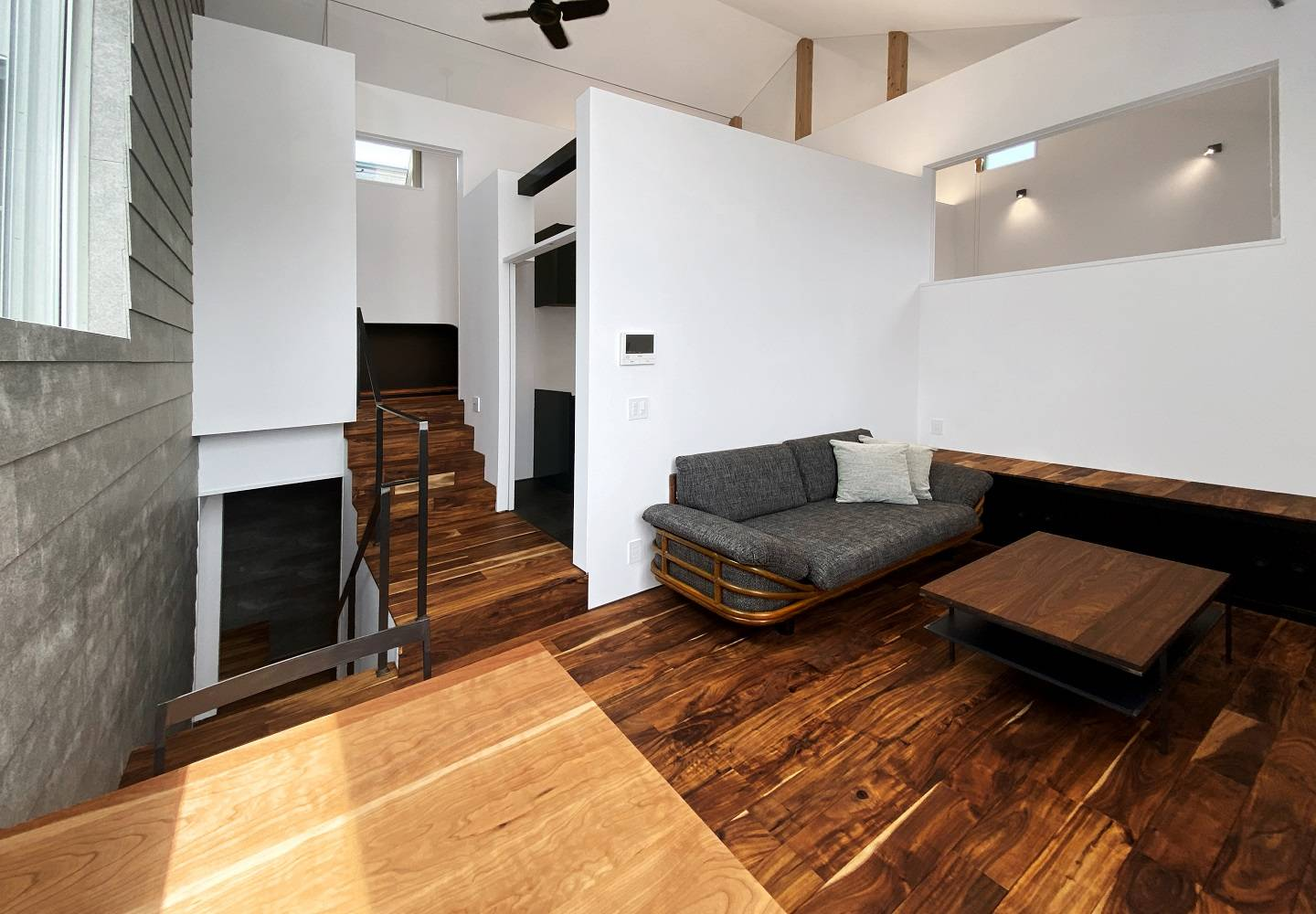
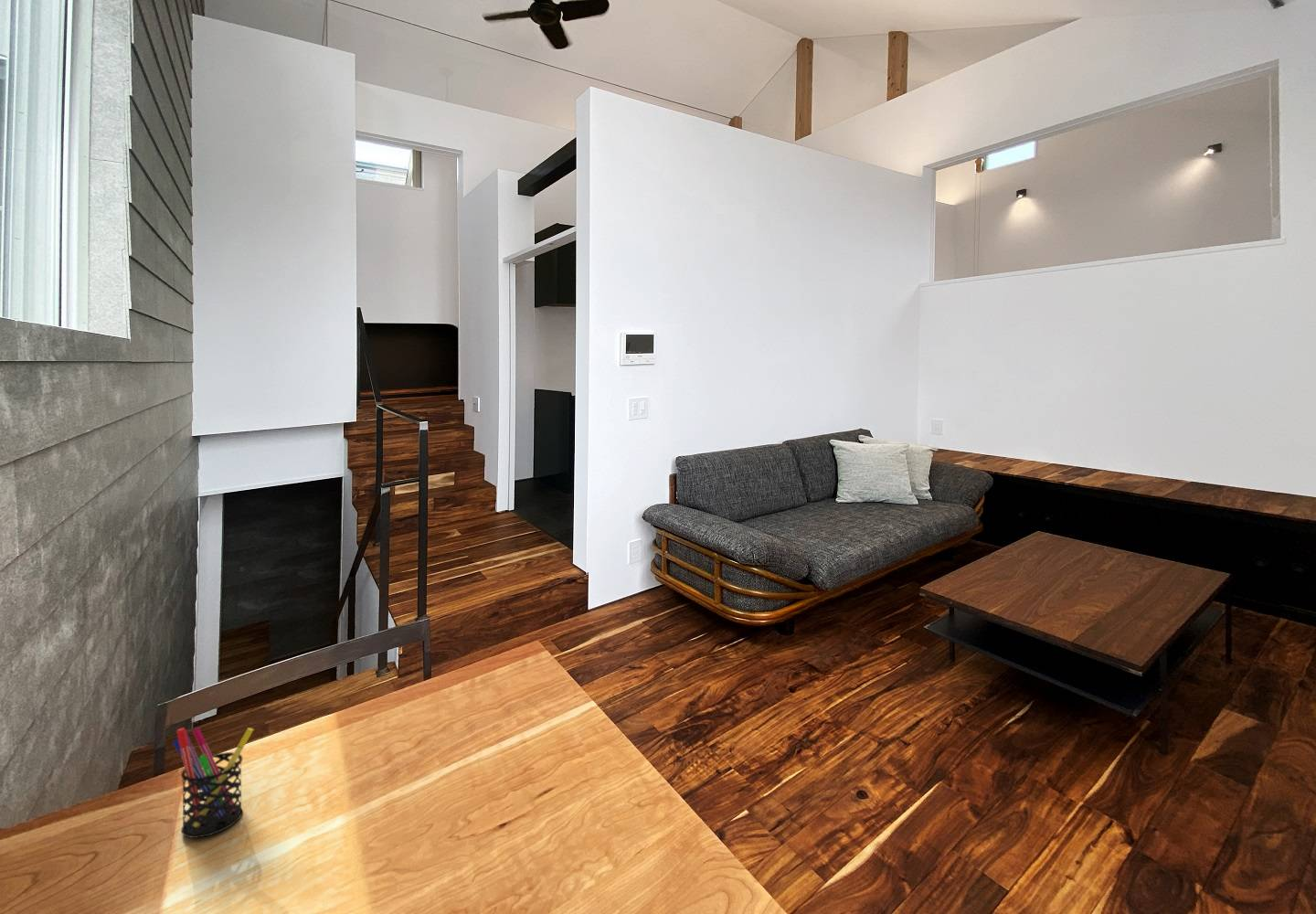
+ pen holder (207, 776)
